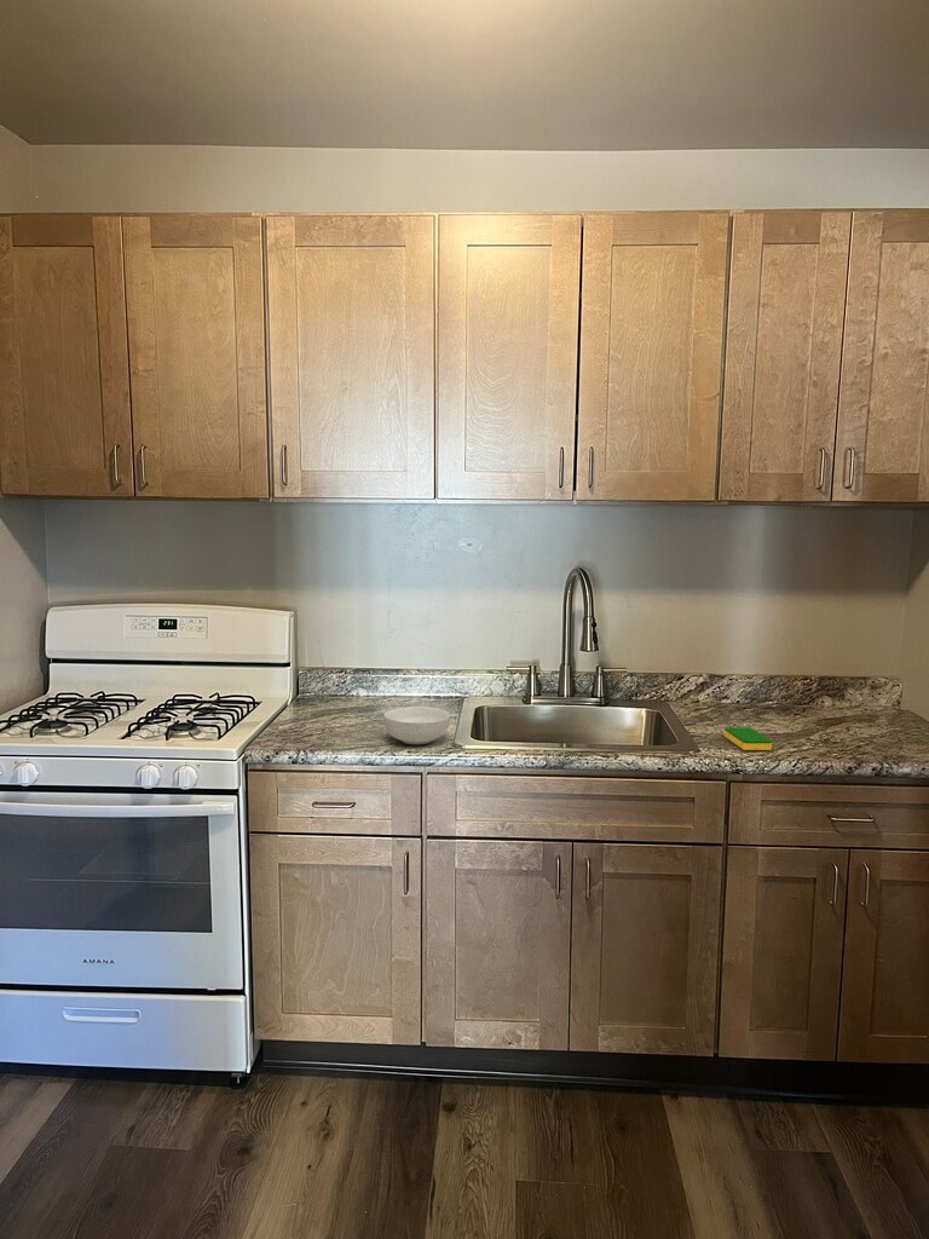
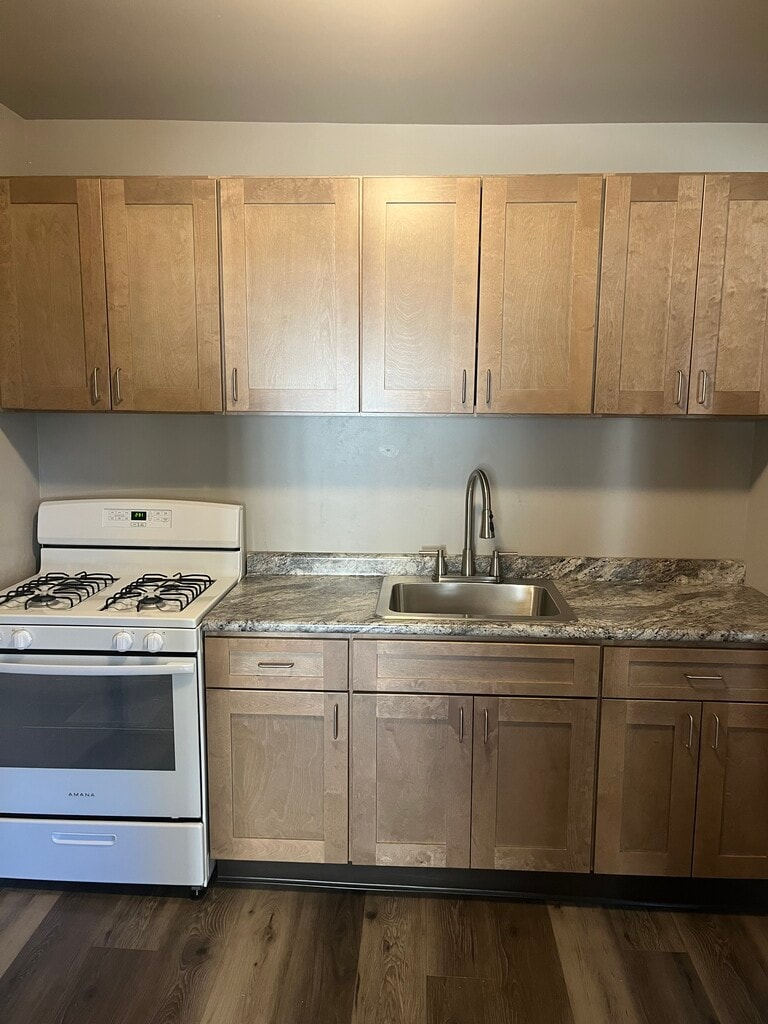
- cereal bowl (416, 726)
- dish sponge (746, 738)
